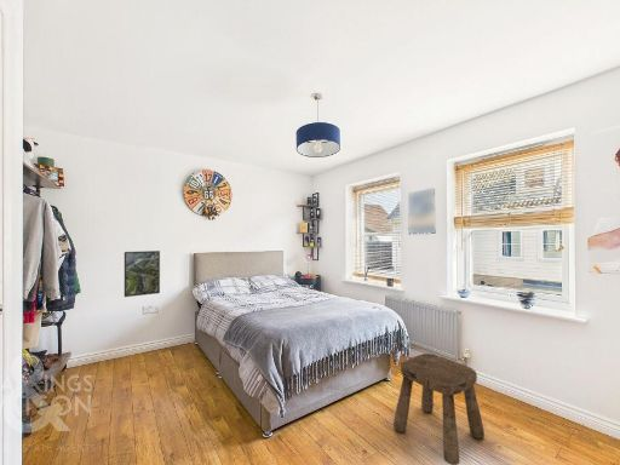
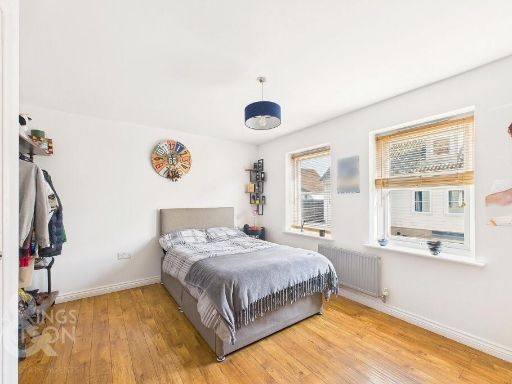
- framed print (142, 272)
- stool (432, 400)
